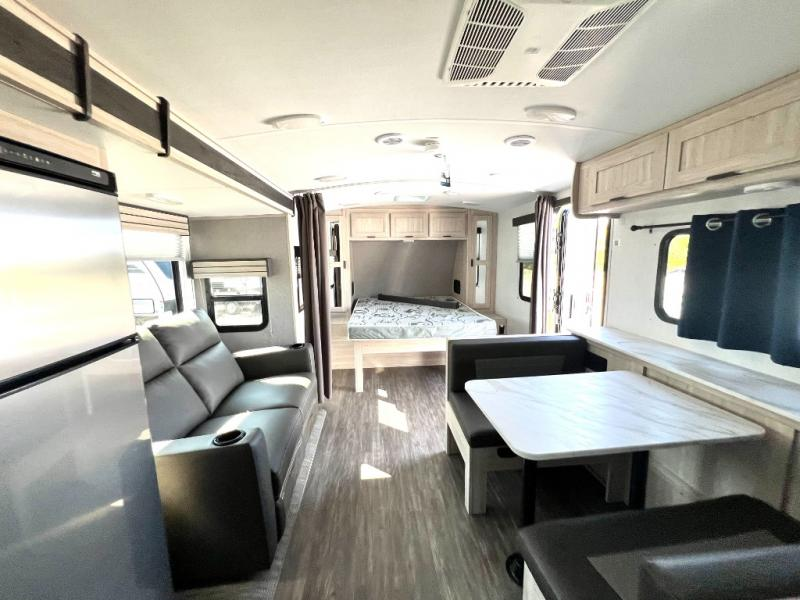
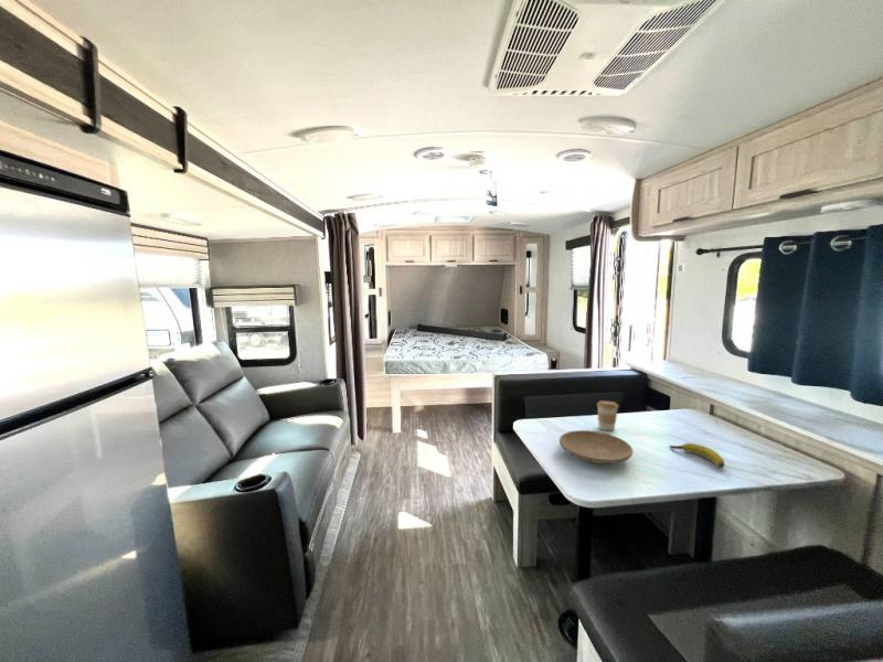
+ coffee cup (607, 414)
+ banana (699, 451)
+ plate (594, 448)
